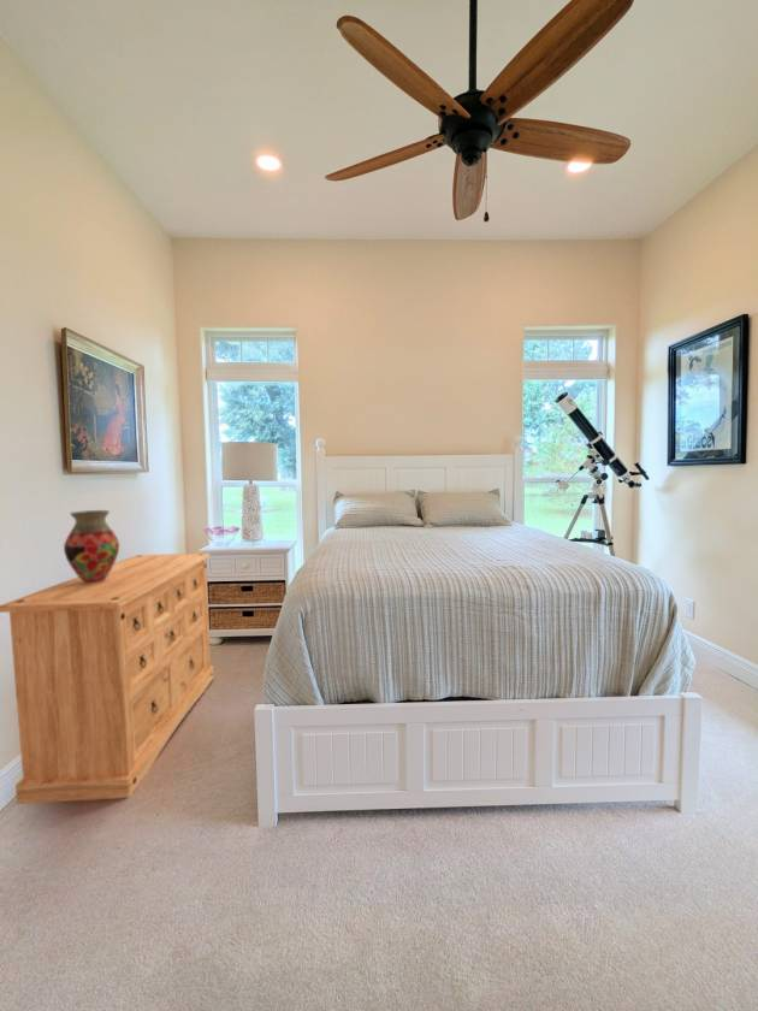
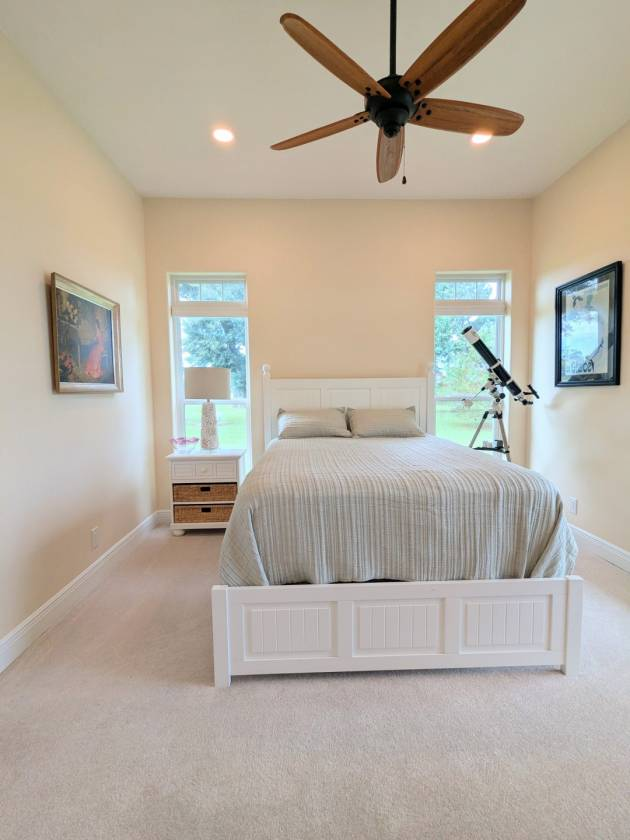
- dresser (134, 650)
- vase (91, 545)
